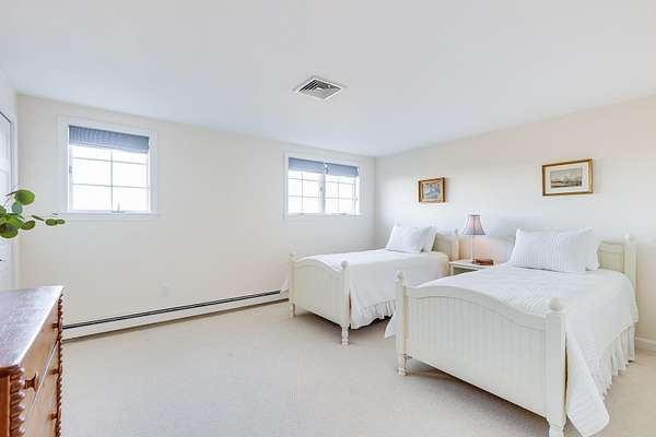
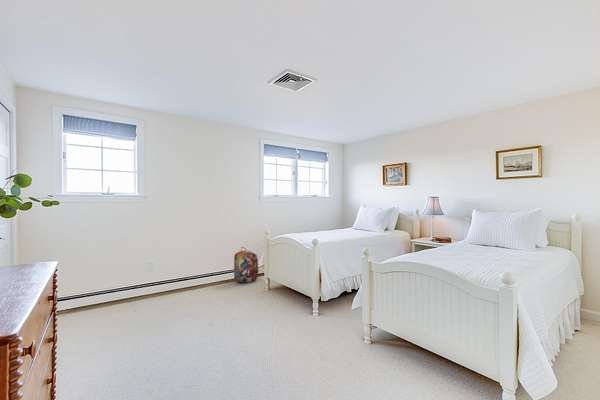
+ backpack (245, 264)
